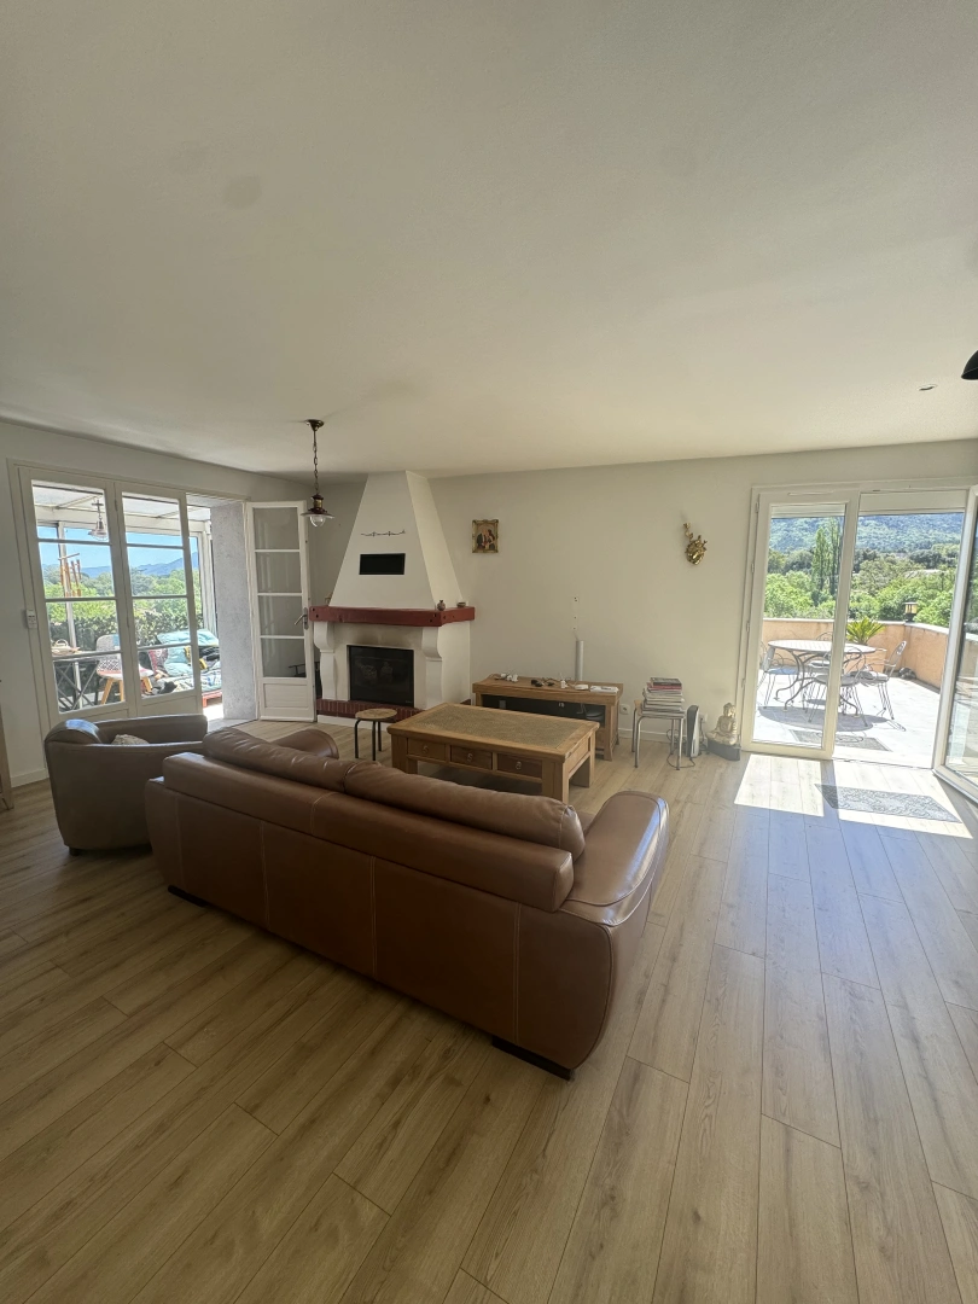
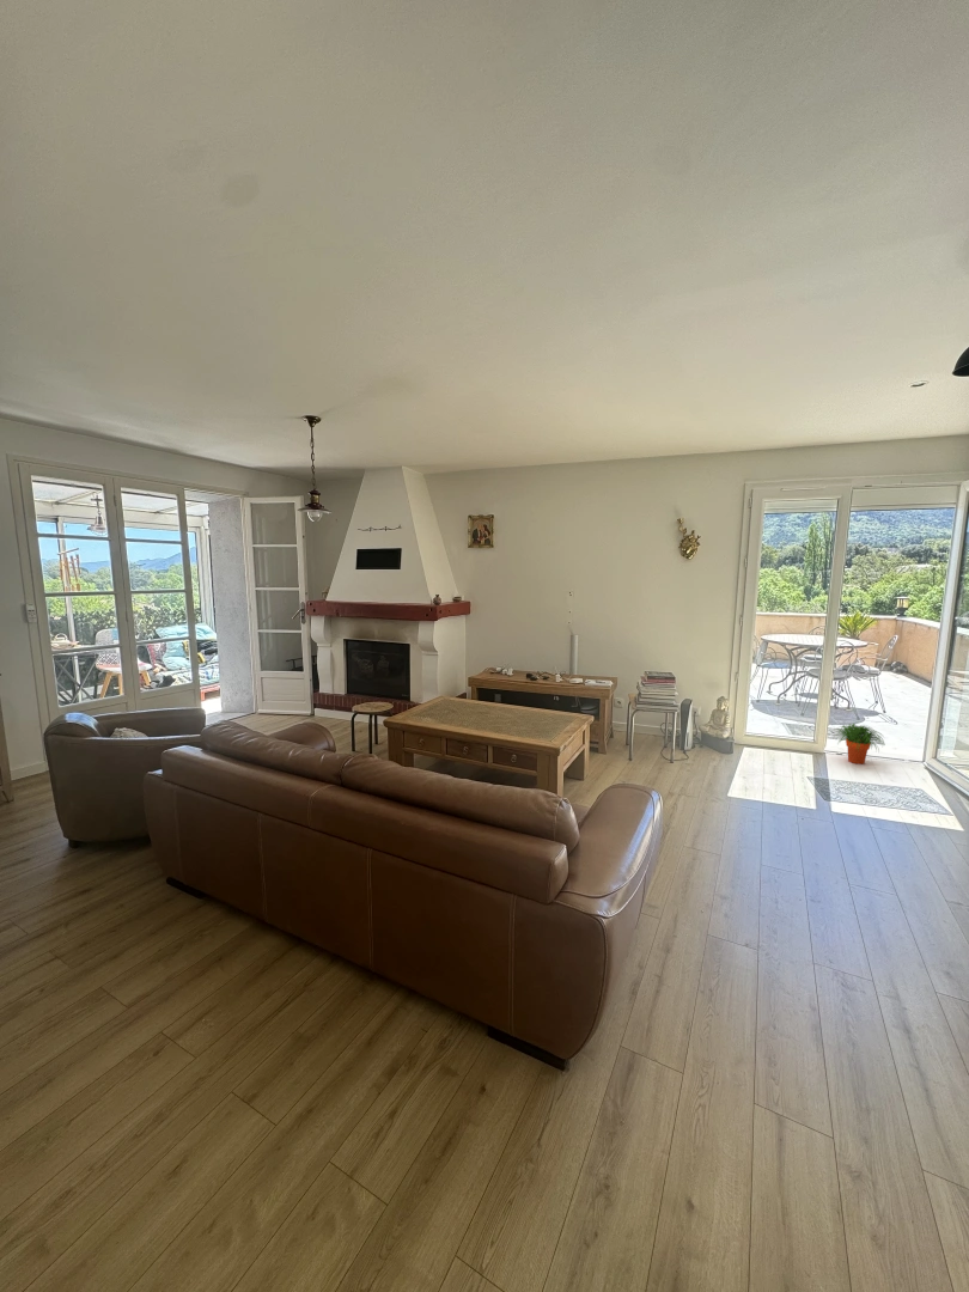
+ potted plant (858, 743)
